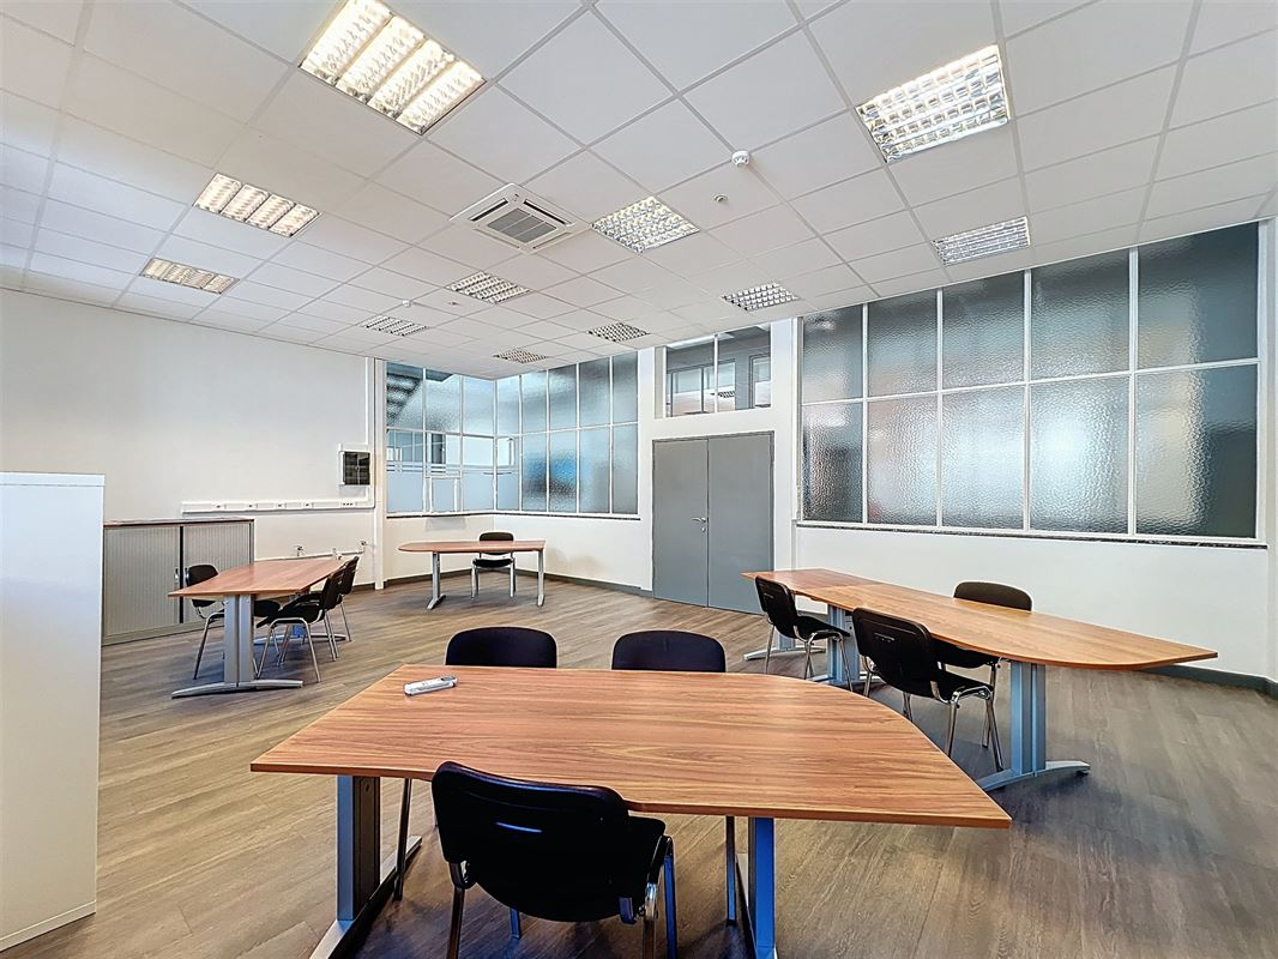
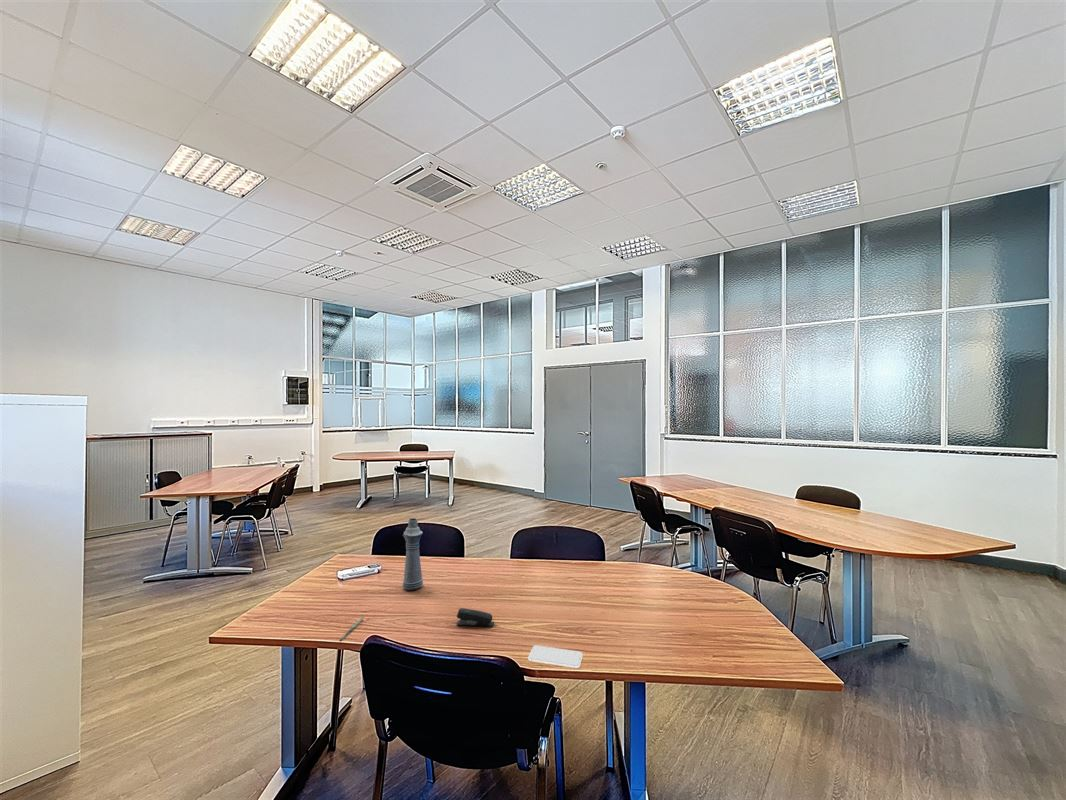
+ bottle (412, 553)
+ pen (352, 627)
+ stapler (475, 616)
+ smartphone (555, 656)
